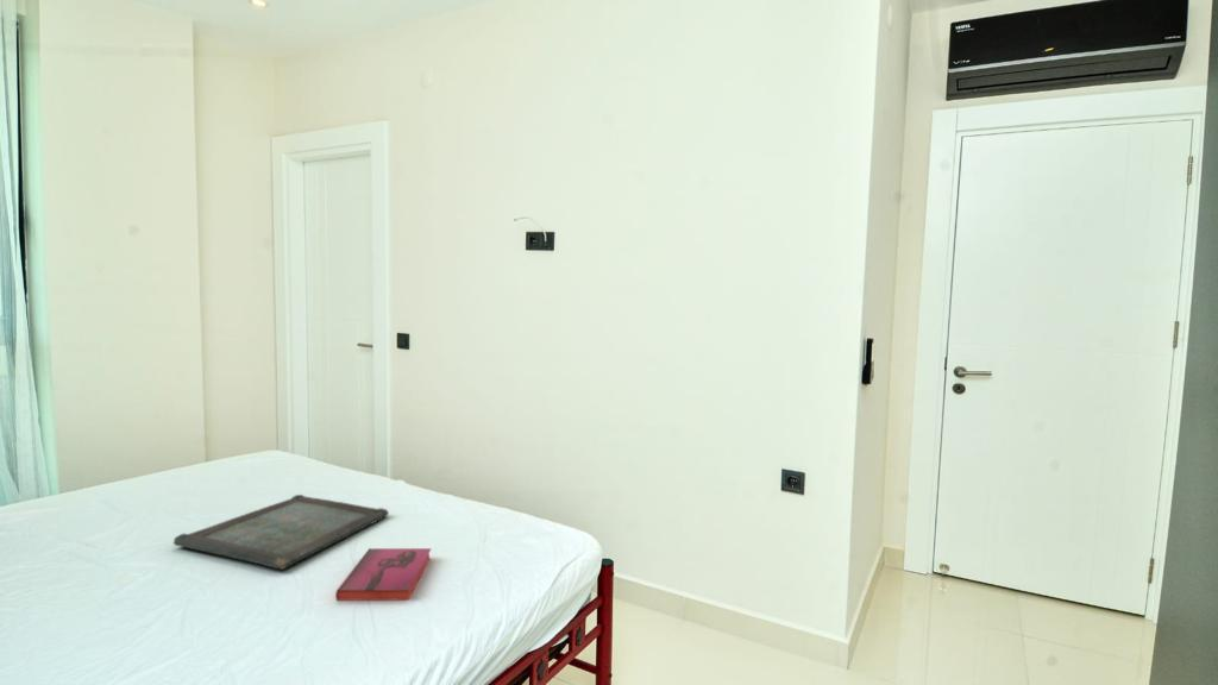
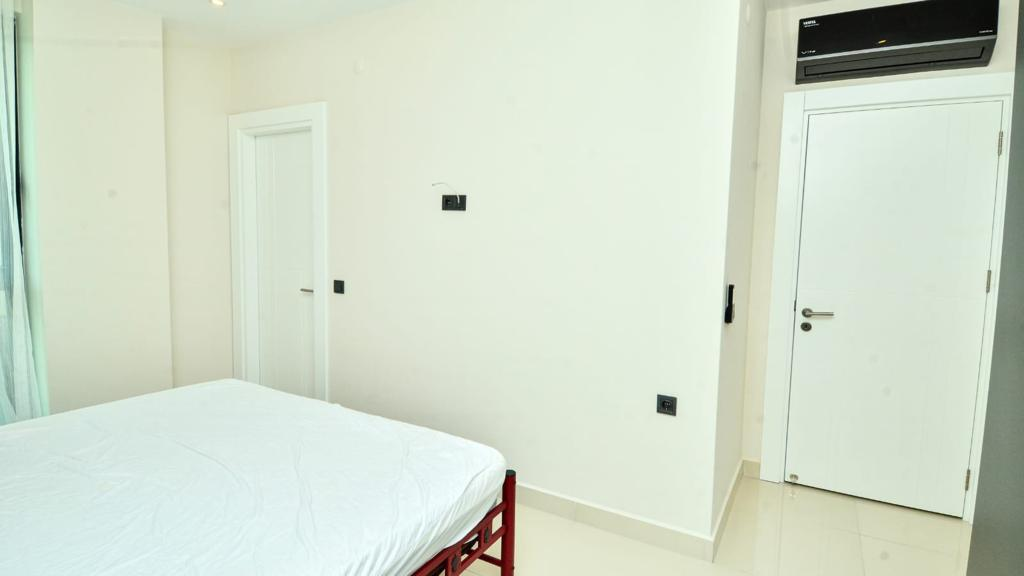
- serving tray (290, 526)
- hardback book (387, 572)
